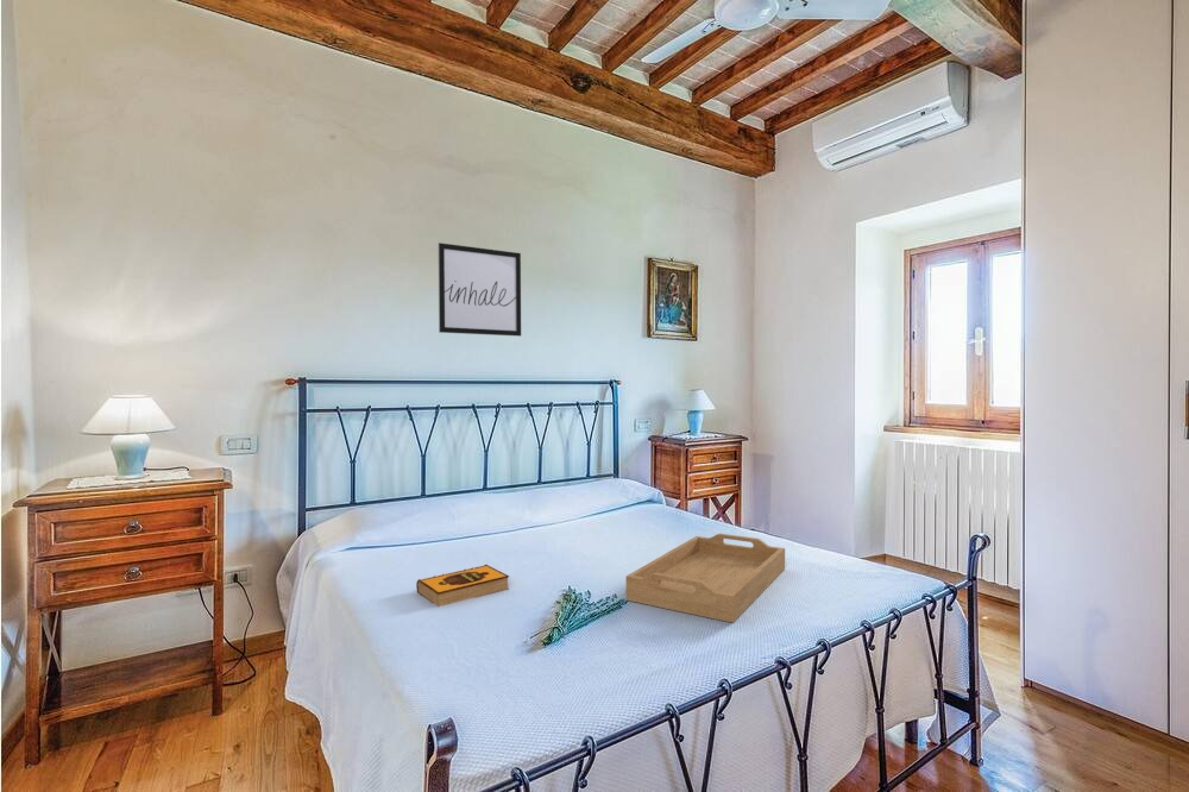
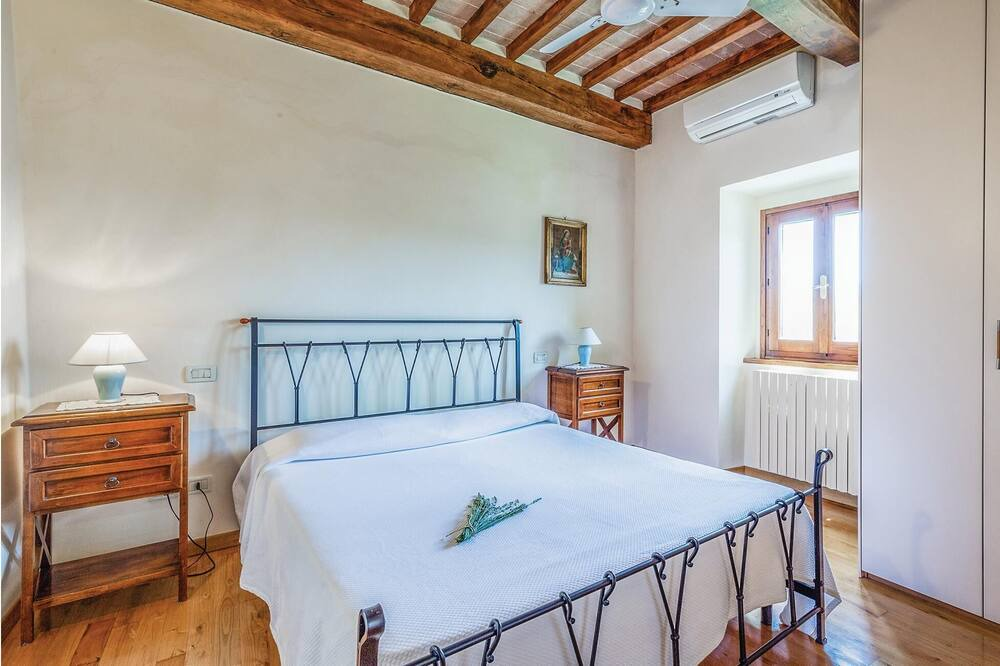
- wall art (480, 291)
- serving tray (711, 568)
- hardback book (463, 584)
